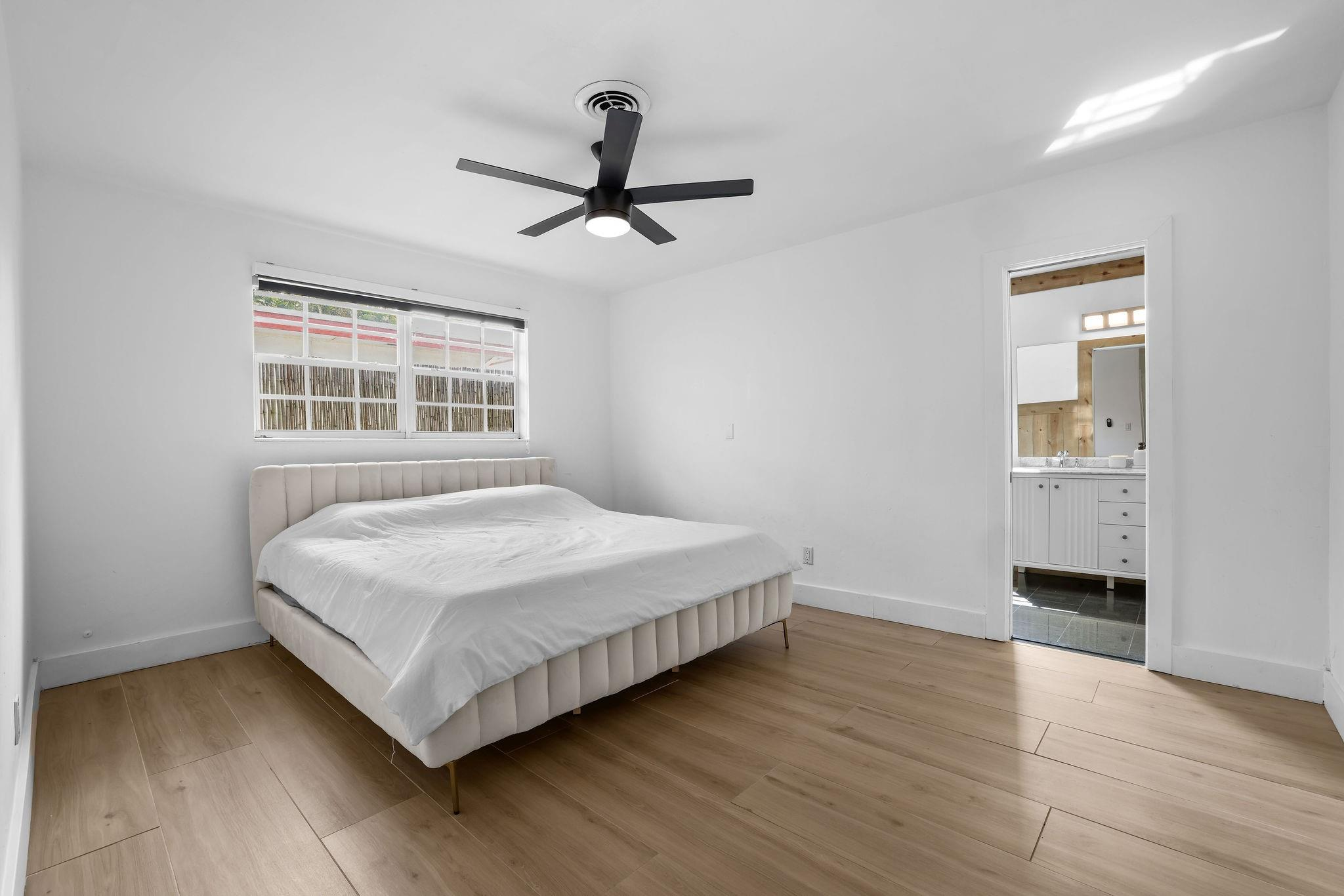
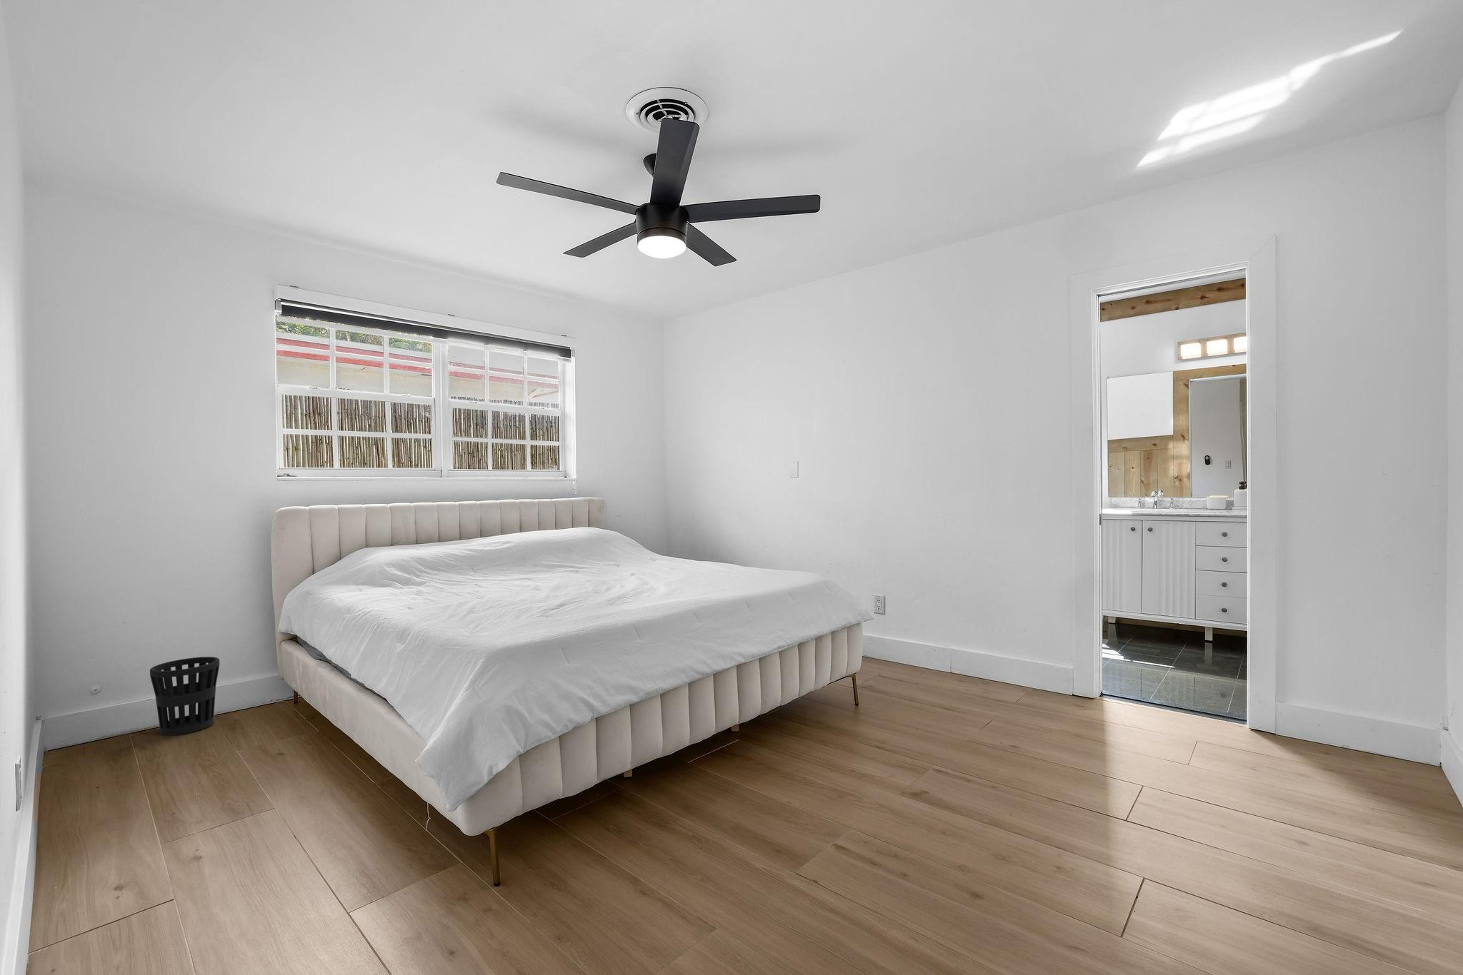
+ wastebasket (186, 695)
